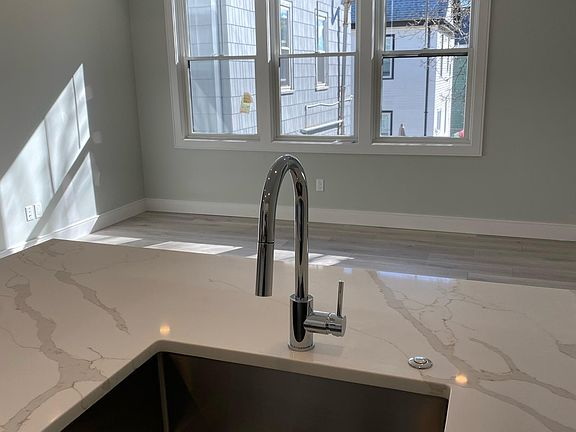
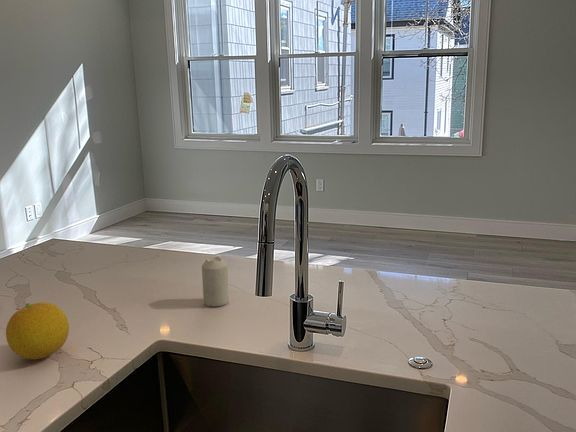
+ candle (215, 280)
+ fruit (38, 330)
